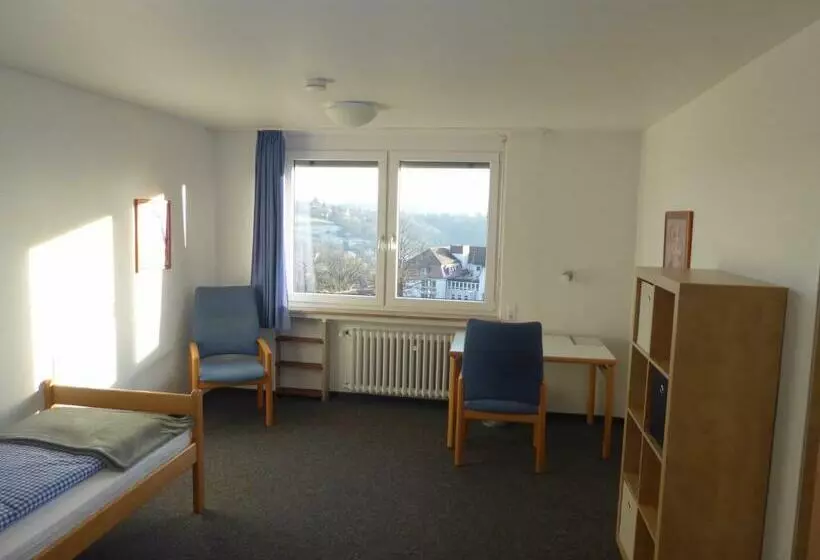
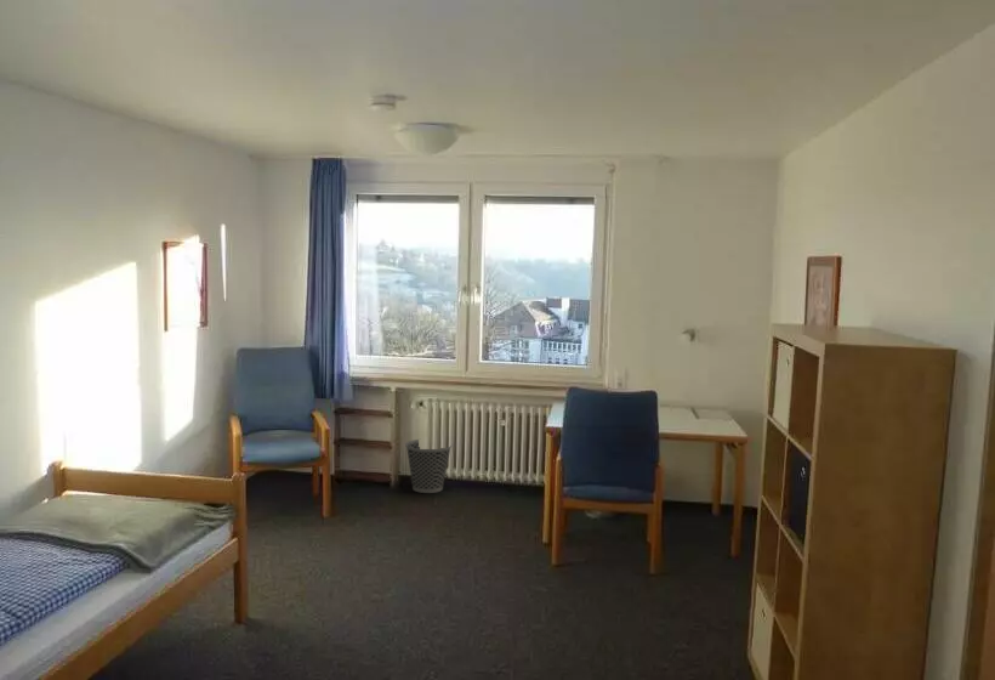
+ wastebasket (427, 466)
